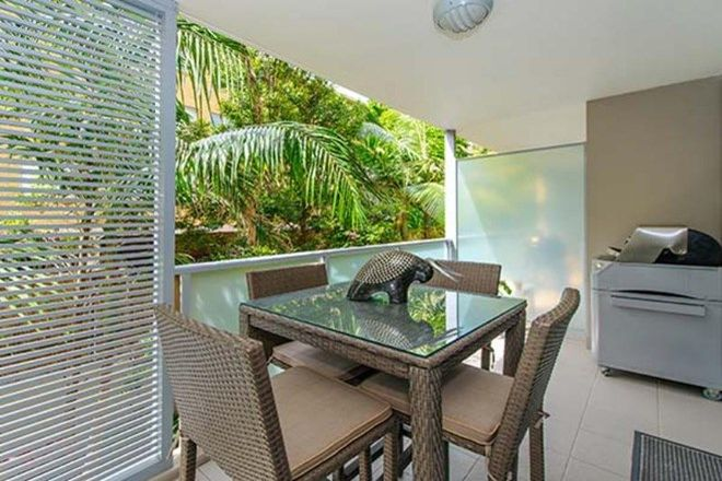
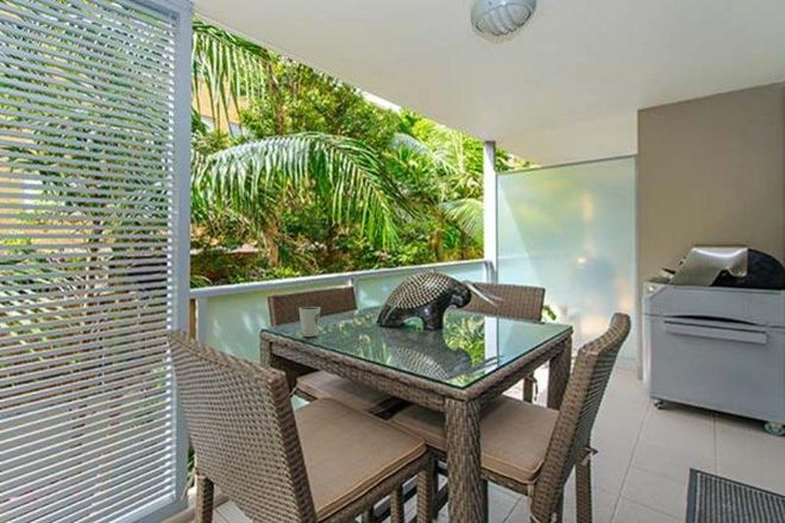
+ dixie cup (309, 321)
